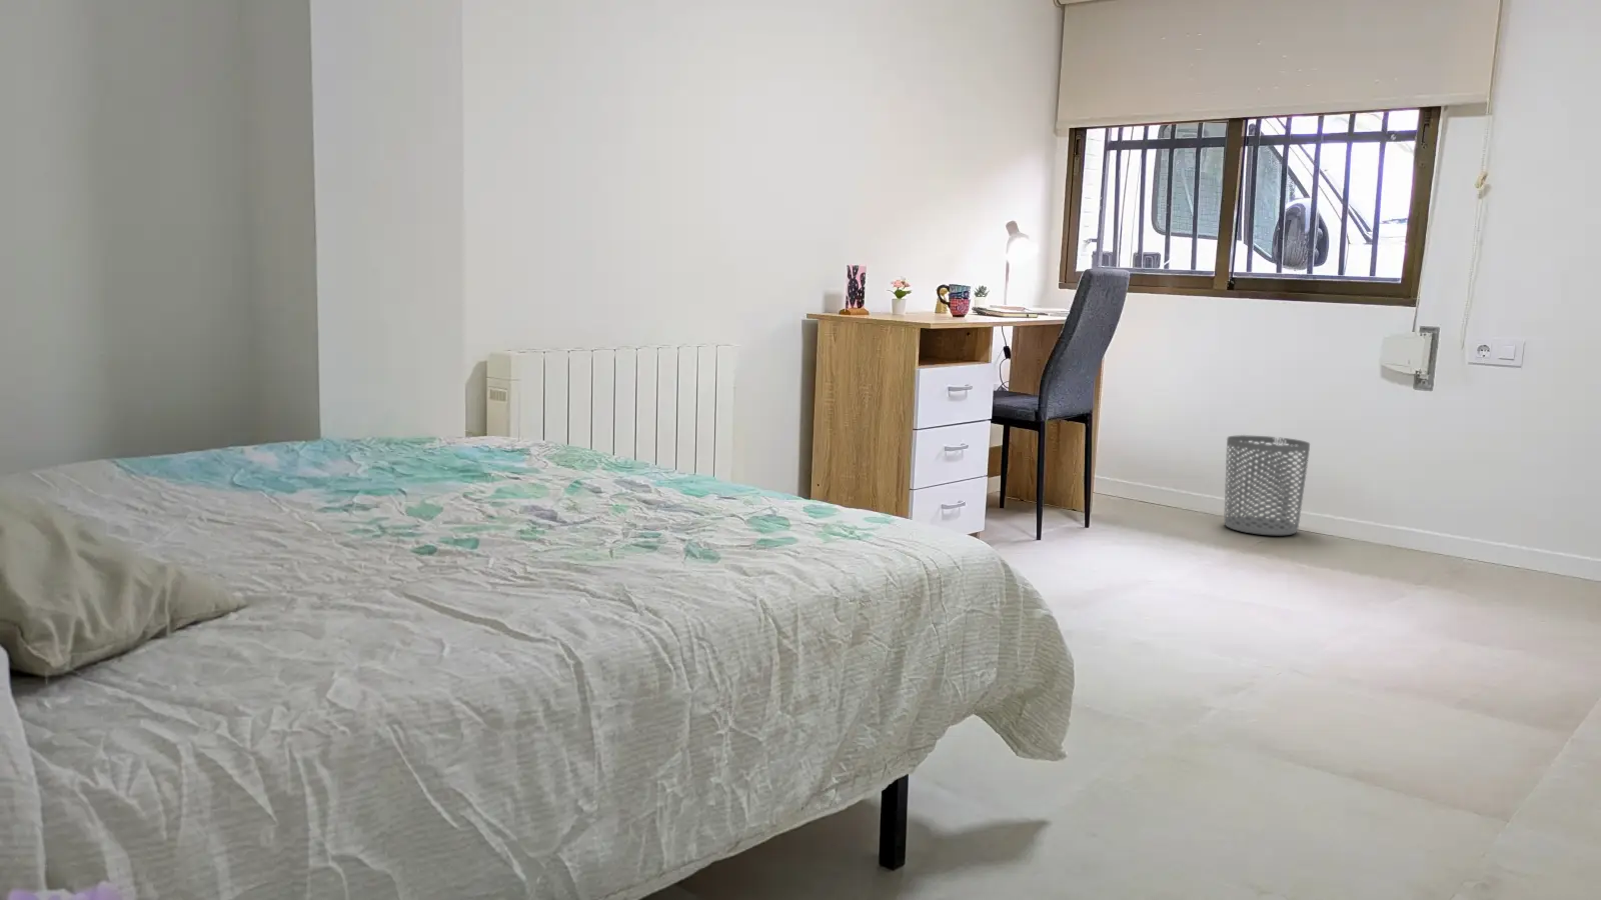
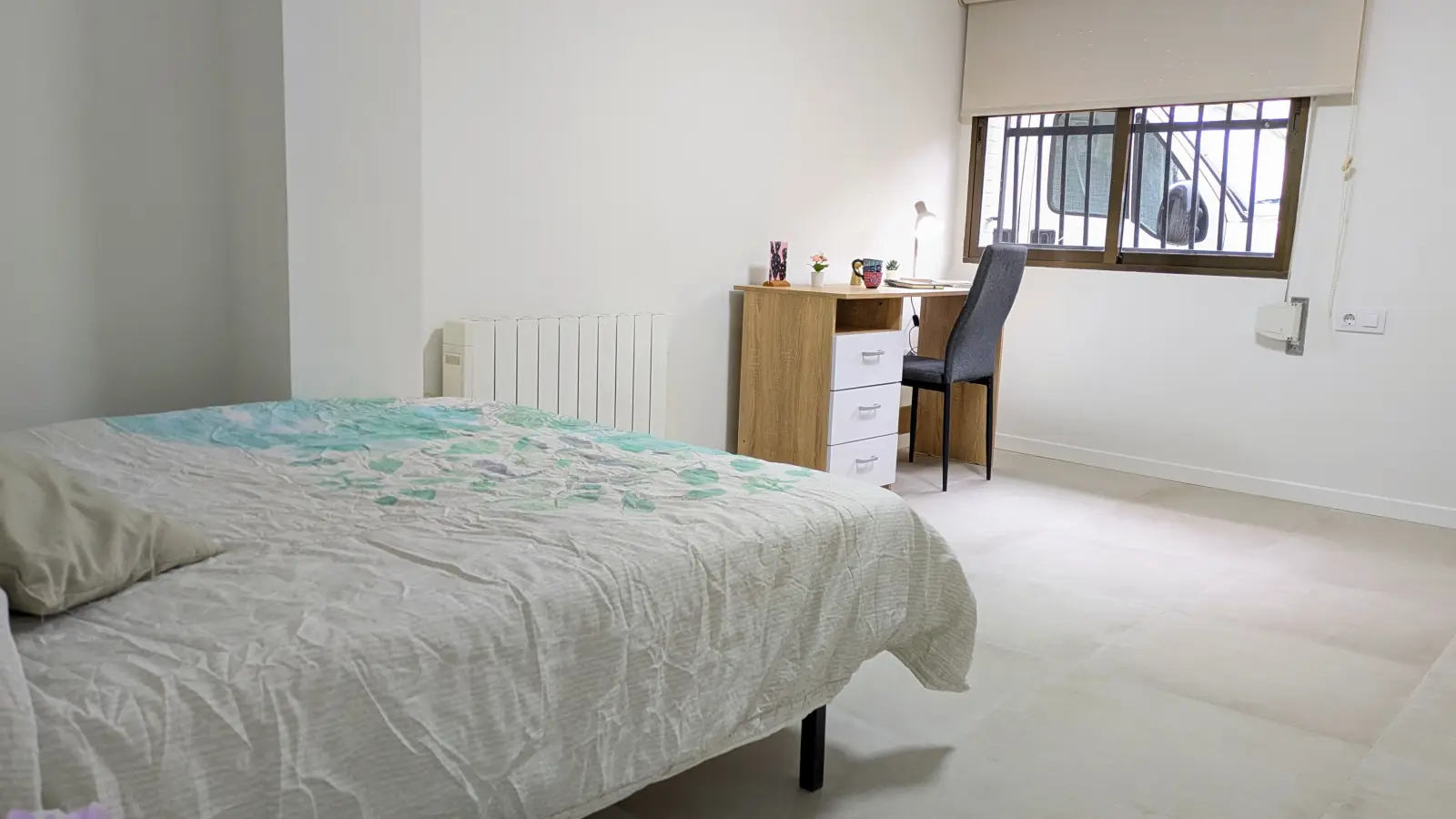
- waste bin (1263, 485)
